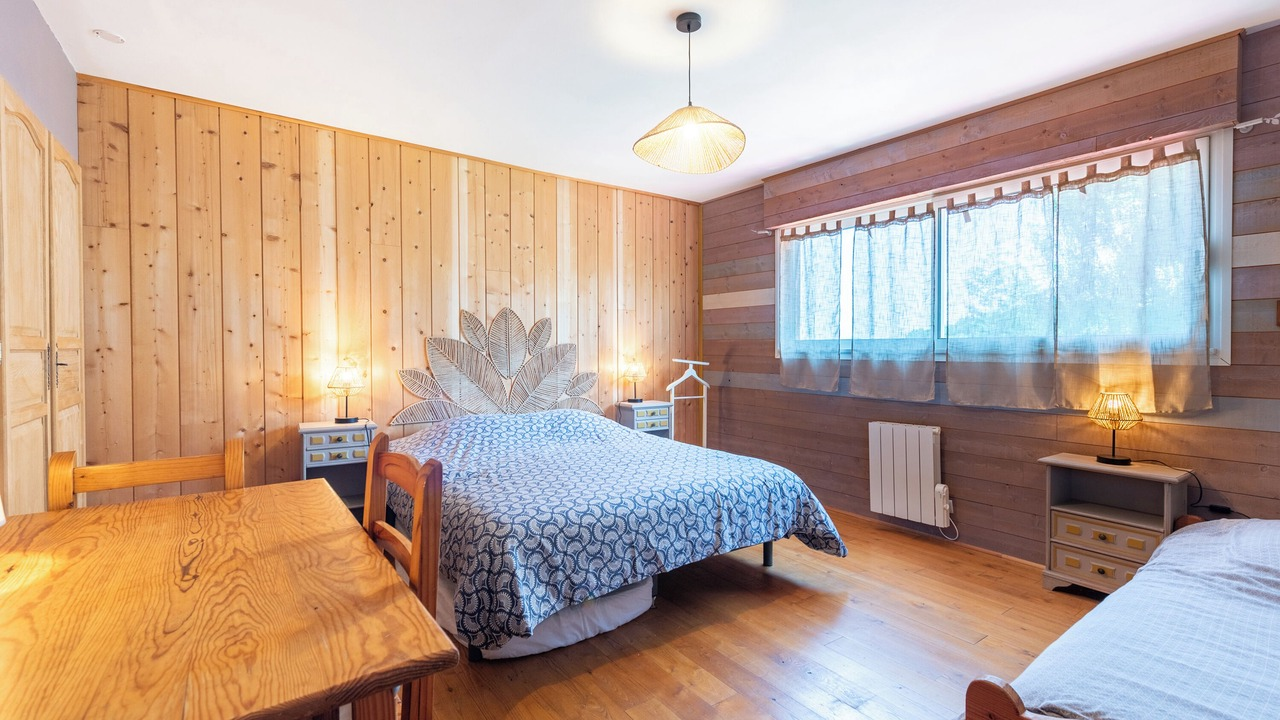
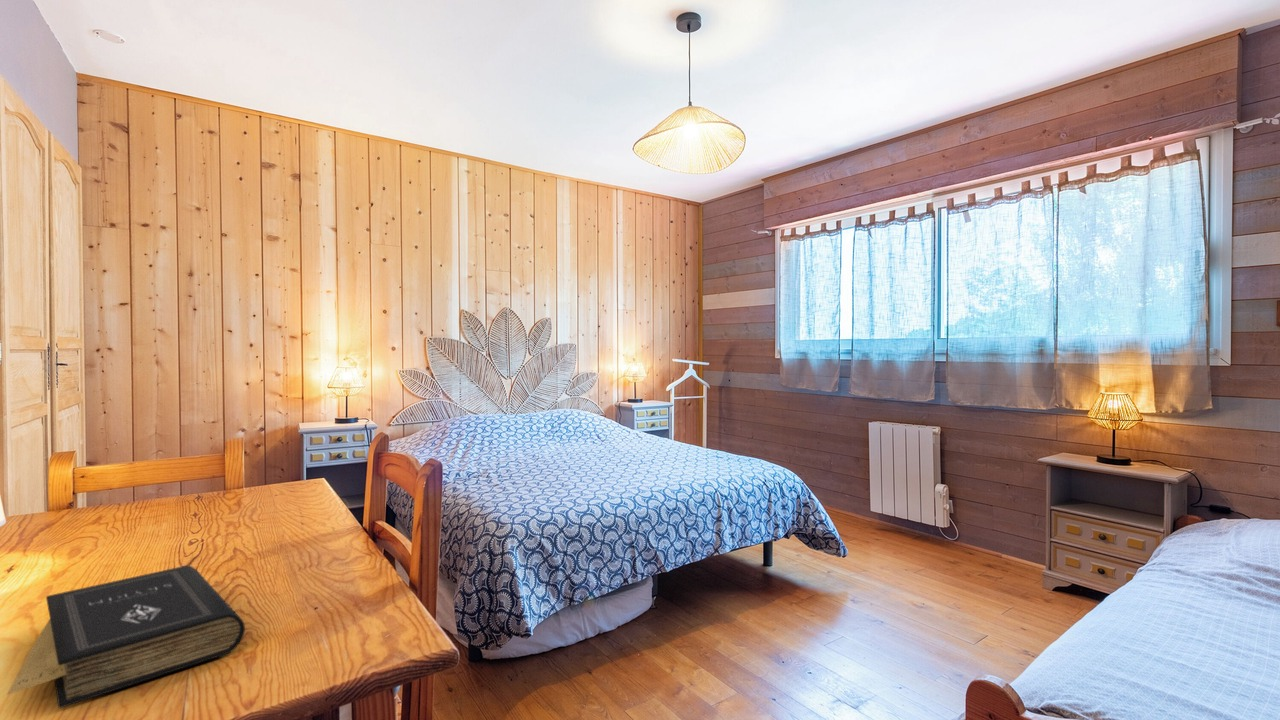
+ book (124, 626)
